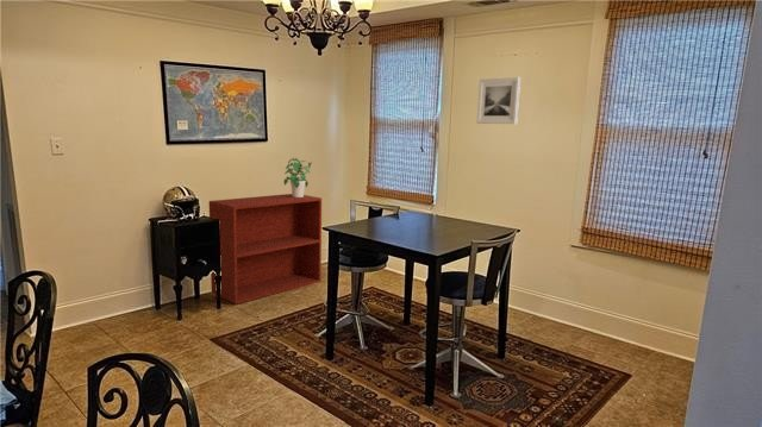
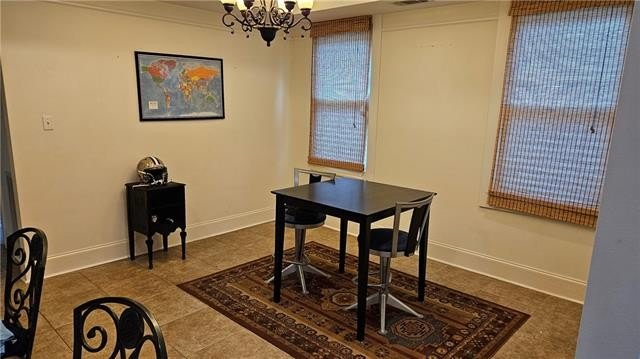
- potted plant (296, 177)
- tv stand (268, 244)
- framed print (498, 101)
